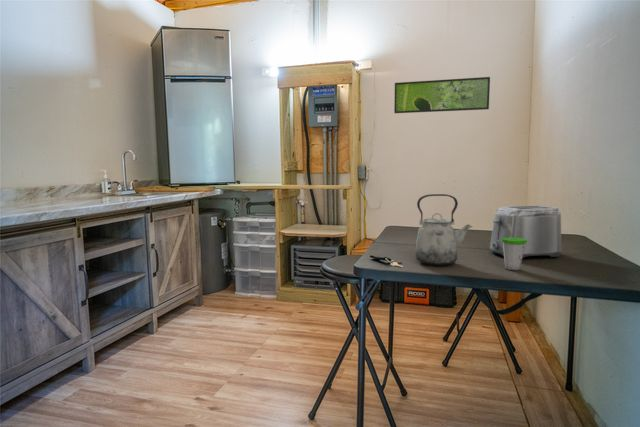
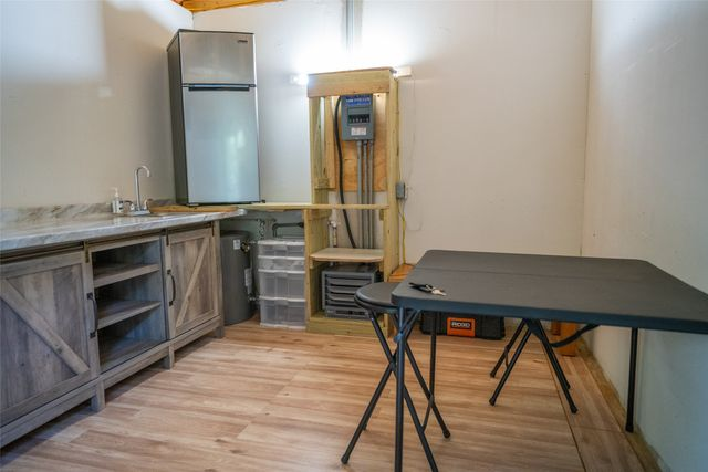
- kettle (444, 228)
- toaster (528, 231)
- cup (513, 247)
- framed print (440, 95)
